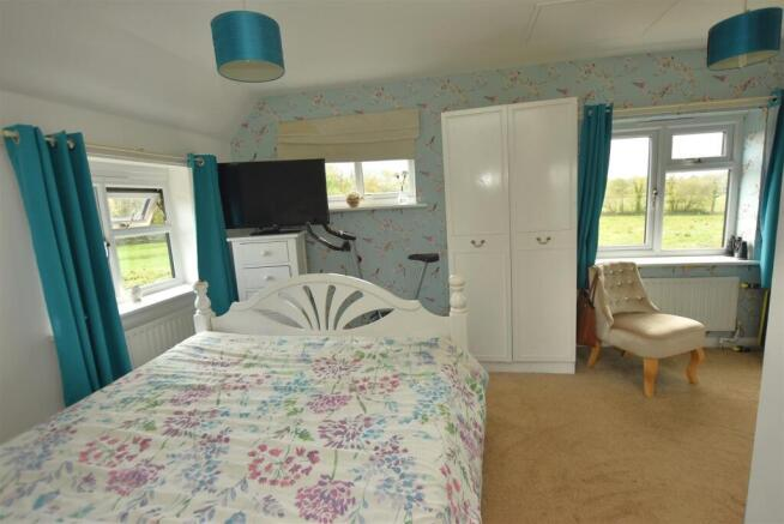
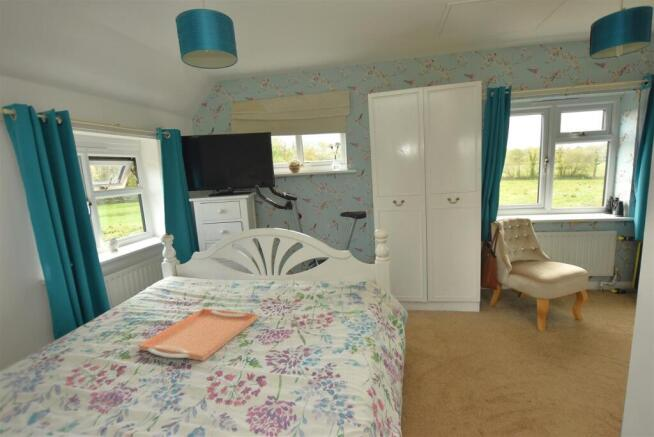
+ serving tray (203, 330)
